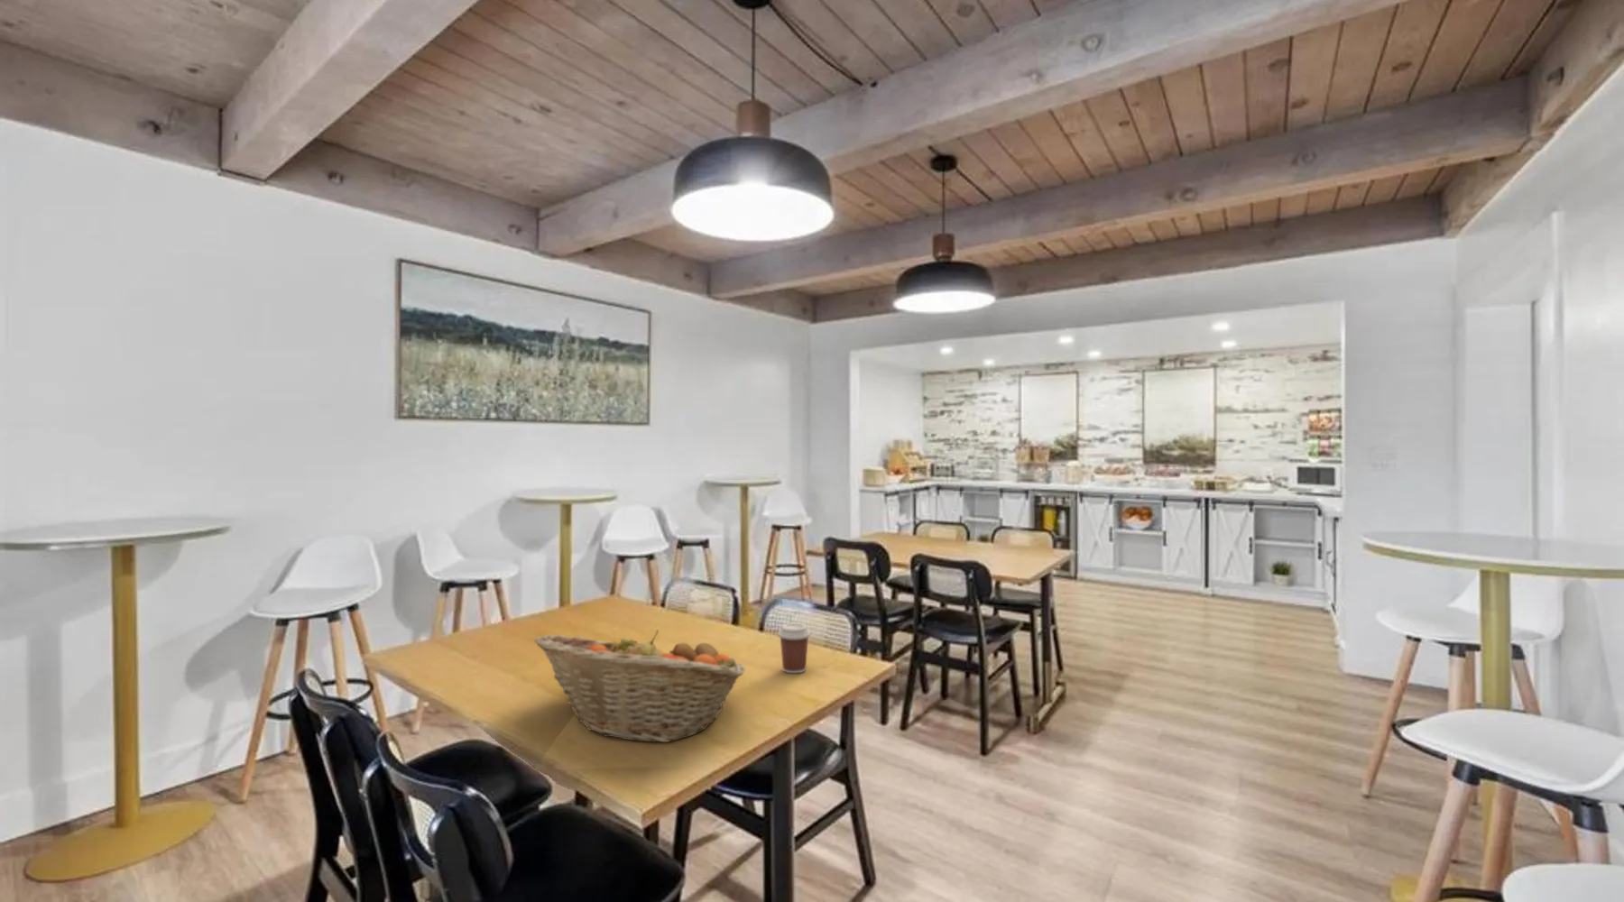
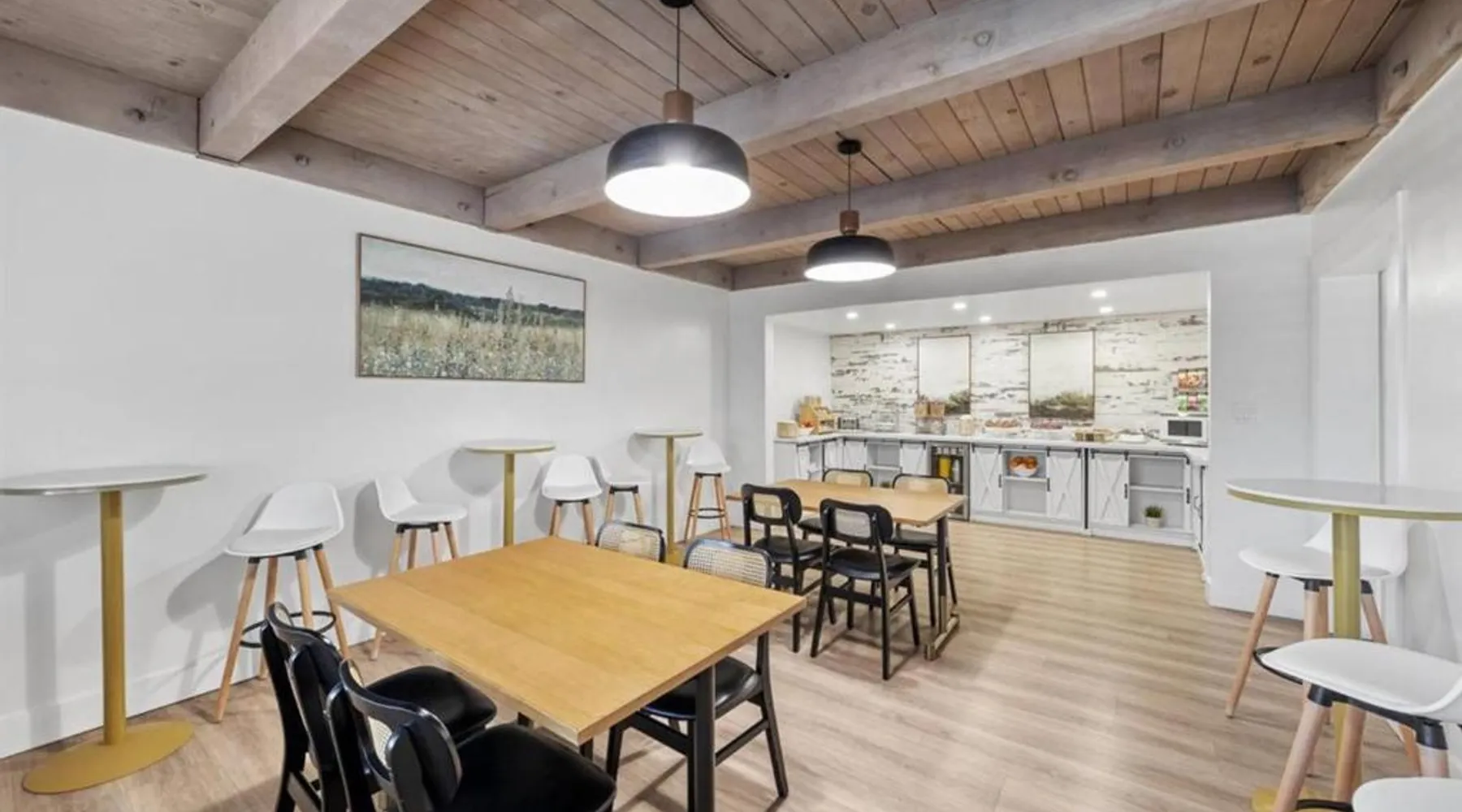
- fruit basket (641, 671)
- coffee cup (794, 648)
